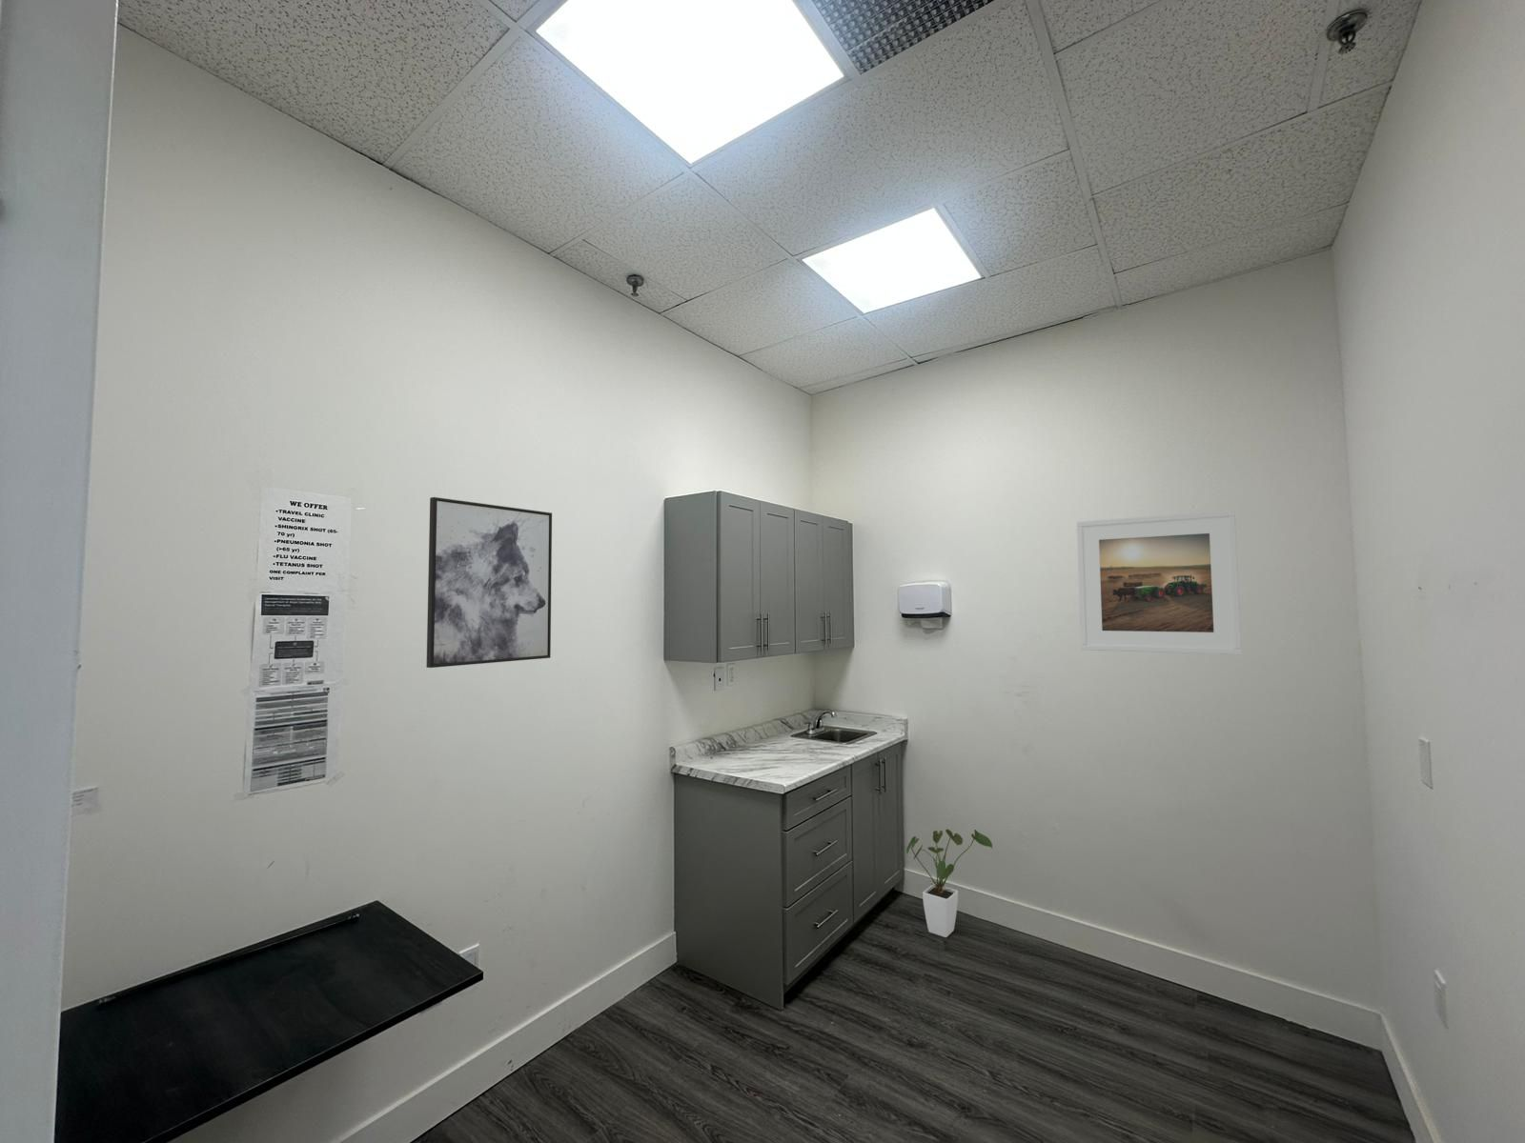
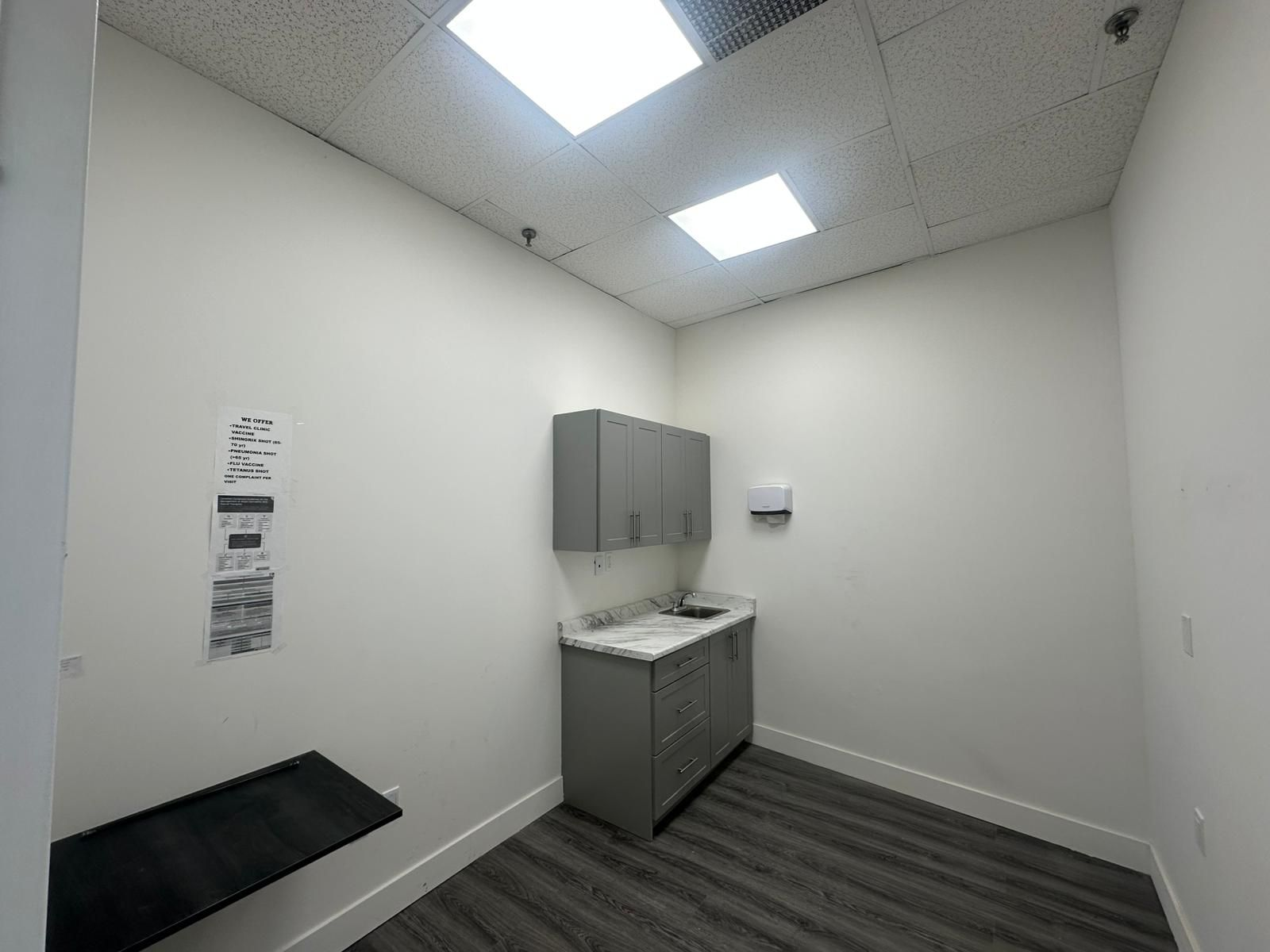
- house plant (945, 882)
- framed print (1153, 584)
- wall art (494, 584)
